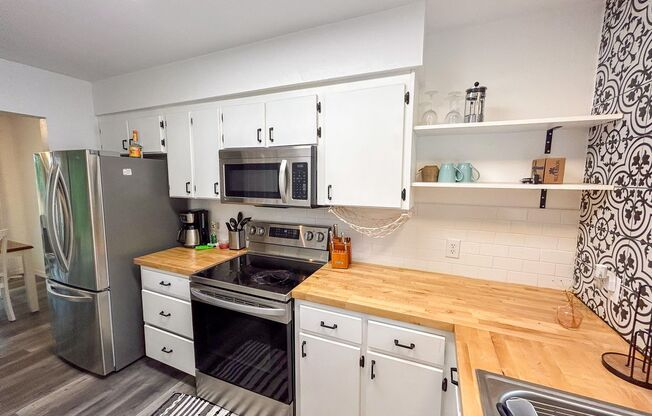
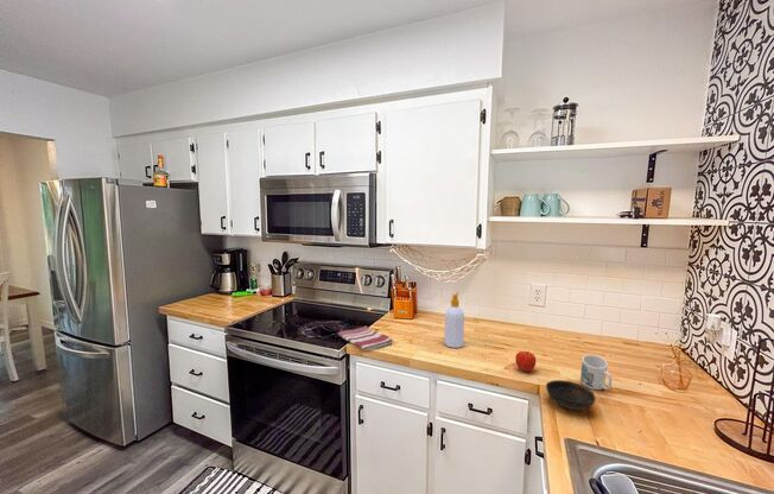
+ bowl (569, 397)
+ fruit (525, 360)
+ mug (597, 373)
+ dish towel (364, 337)
+ soap bottle (455, 318)
